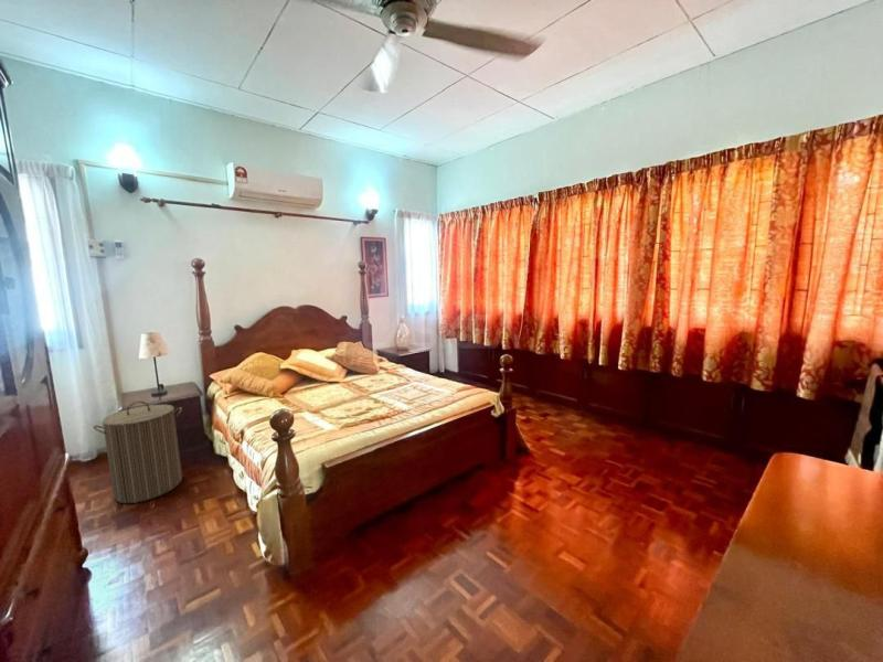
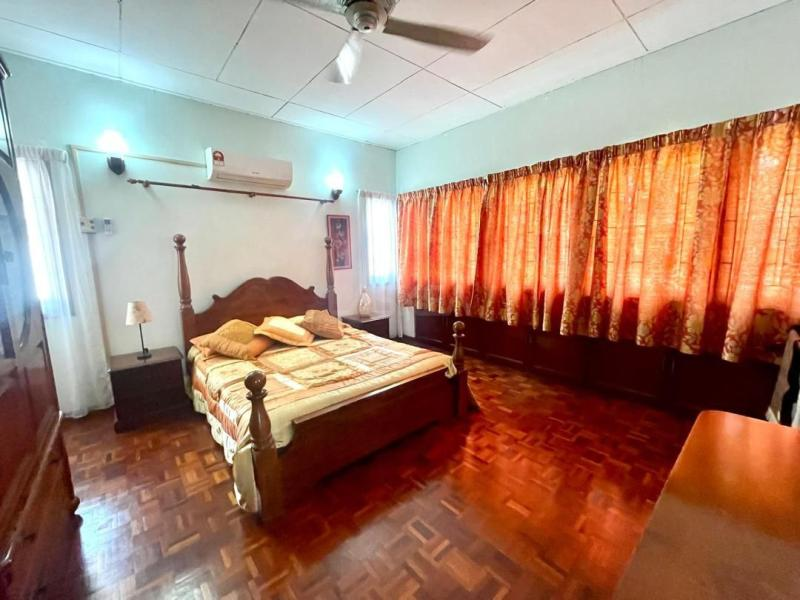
- laundry hamper (143, 445)
